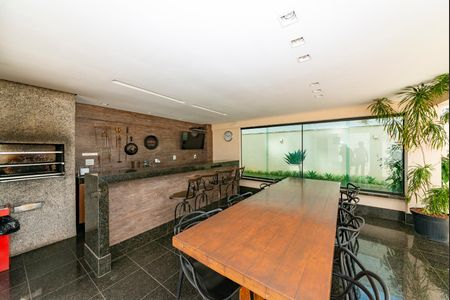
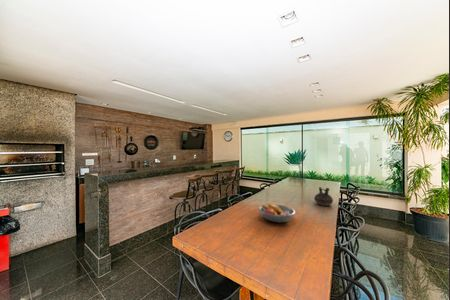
+ pitcher (323, 195)
+ fruit bowl (276, 213)
